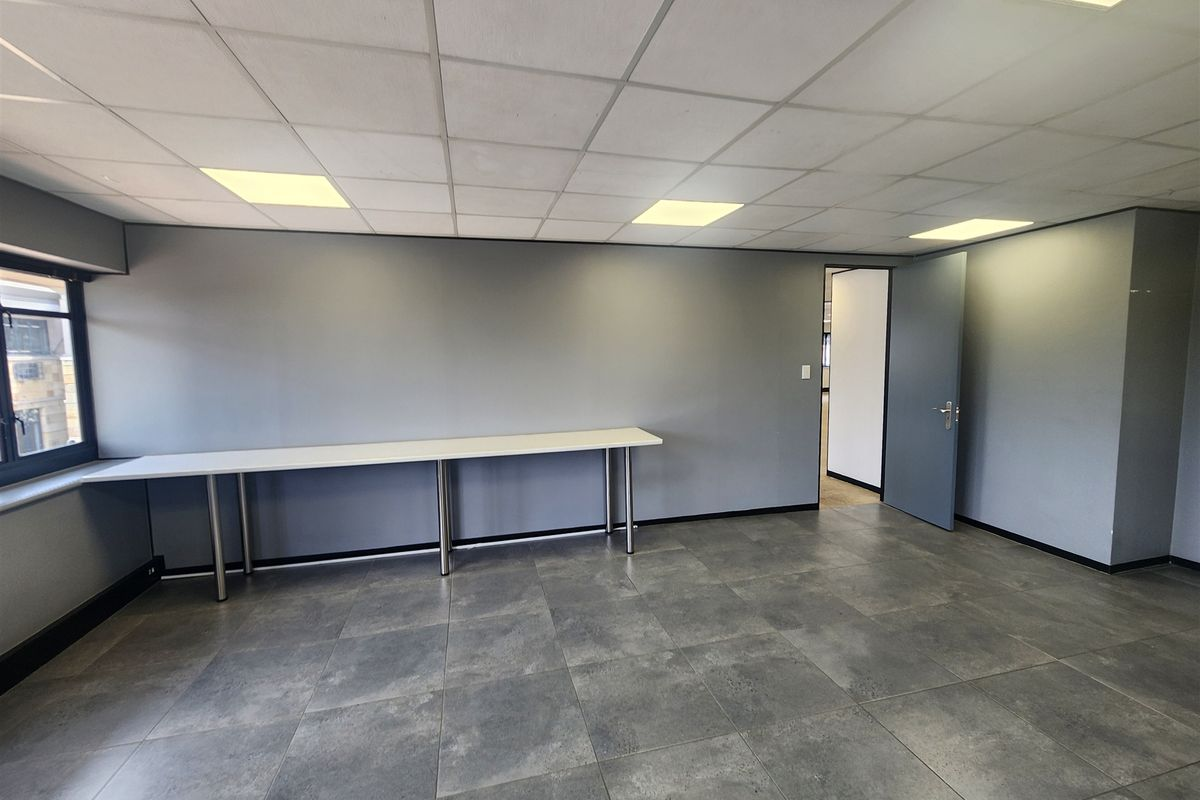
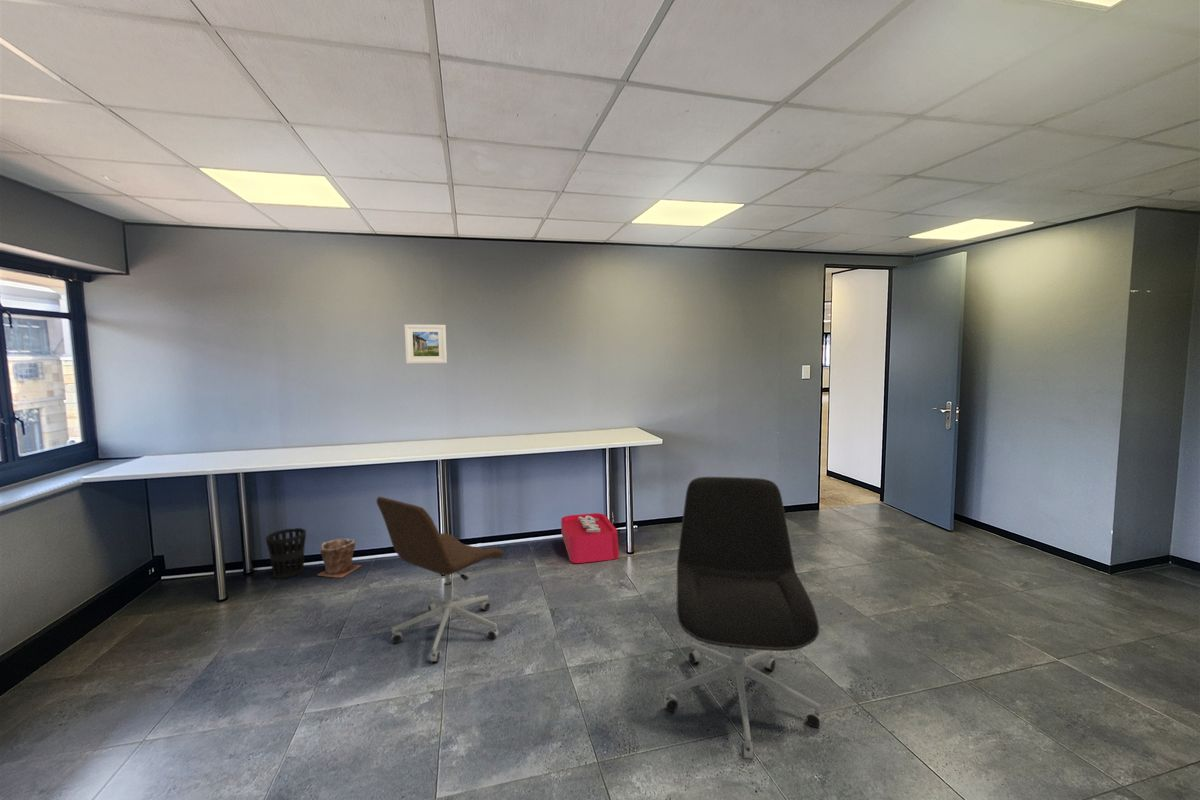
+ office chair (444, 561)
+ office chair (739, 599)
+ plant pot (339, 556)
+ wastebasket (288, 553)
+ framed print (426, 344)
+ storage bin (593, 533)
